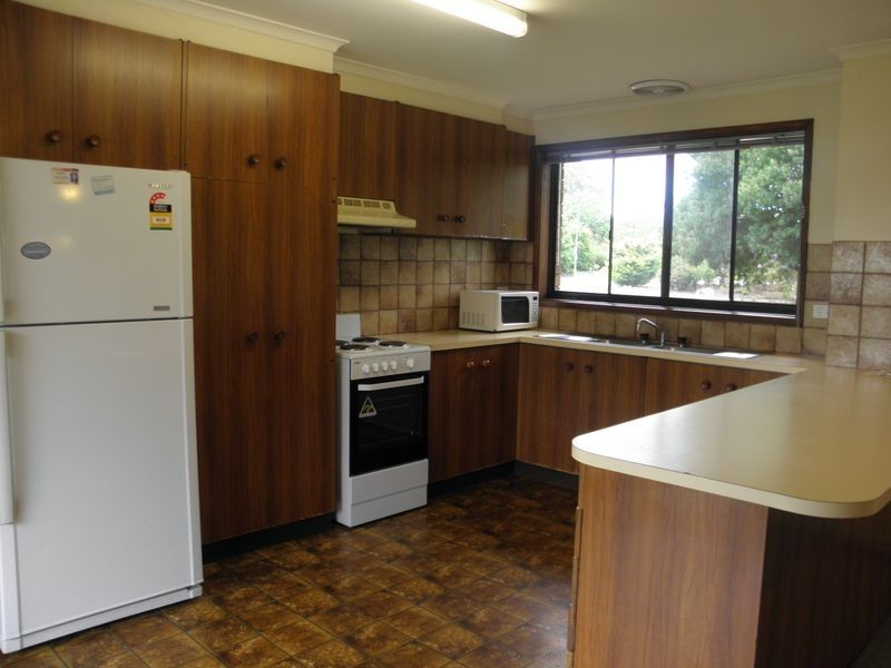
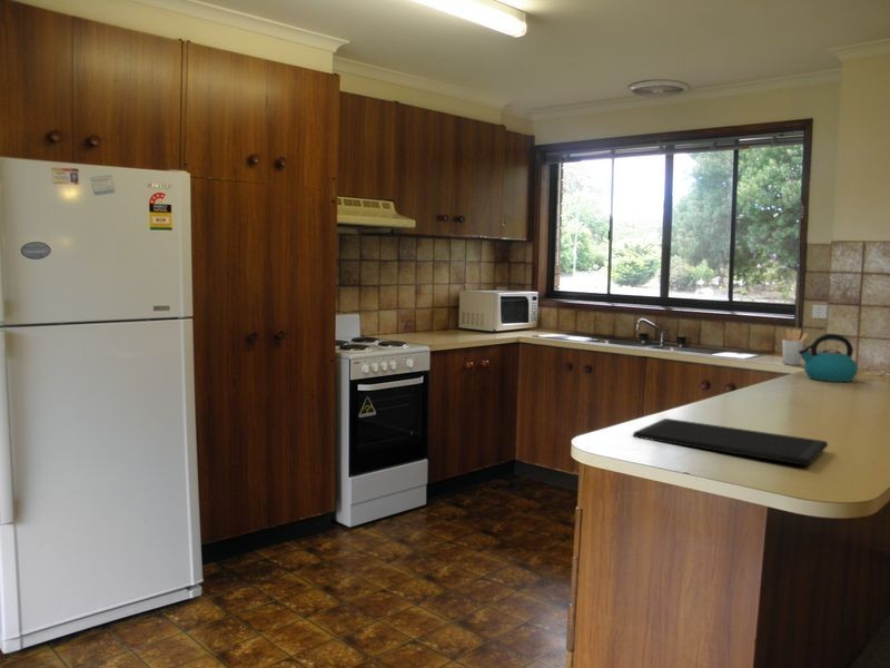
+ kettle (827, 356)
+ cutting board (728, 439)
+ utensil holder (792, 345)
